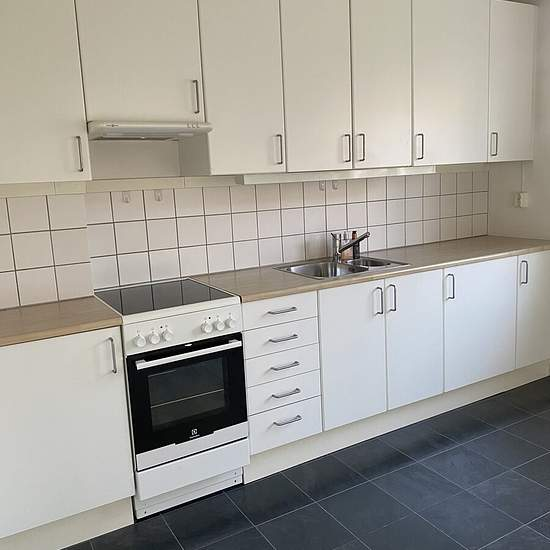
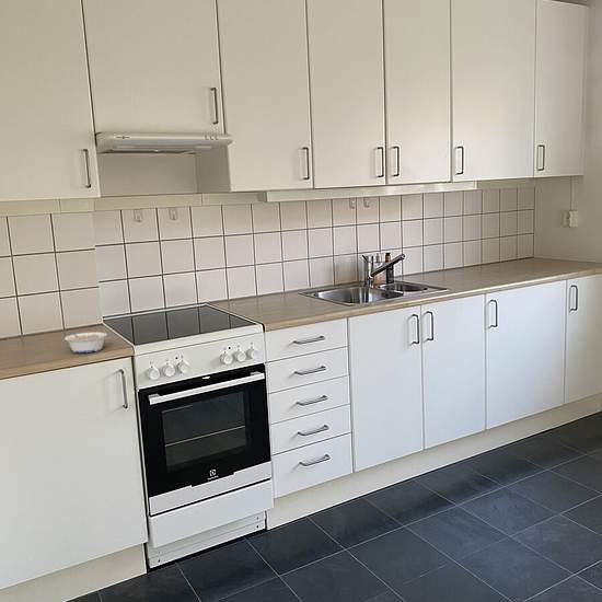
+ legume (84, 341)
